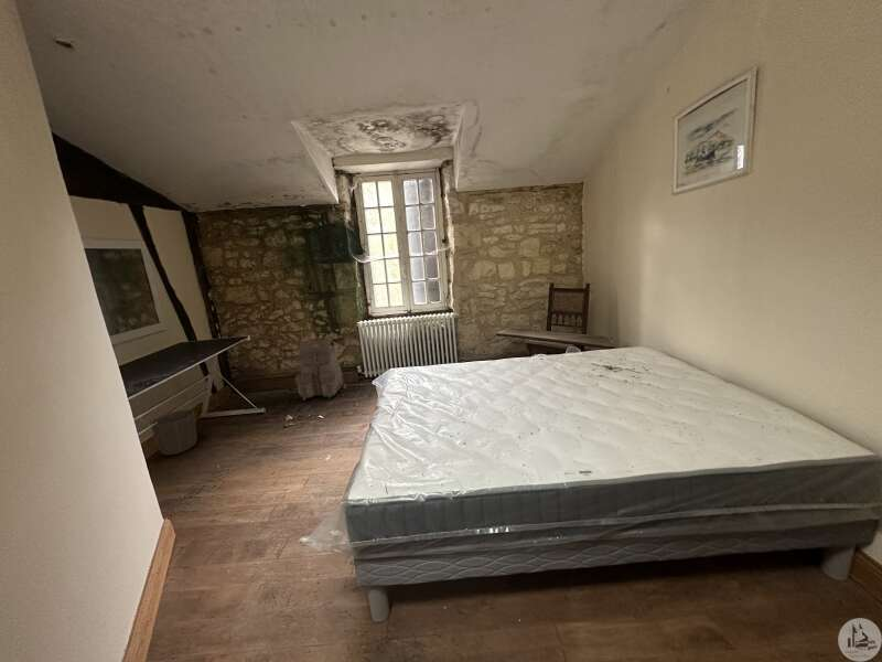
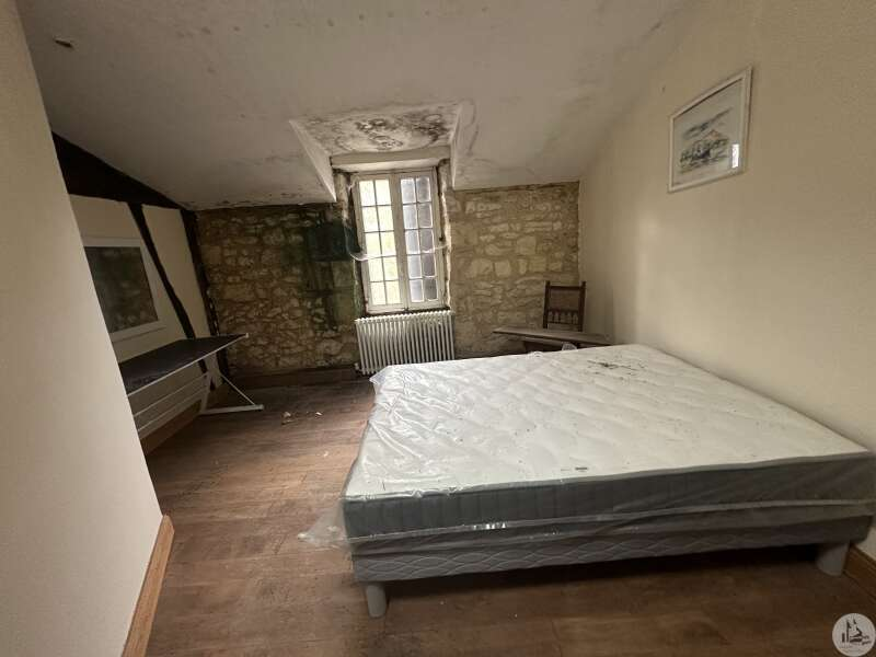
- waste basket (175, 433)
- backpack (319, 366)
